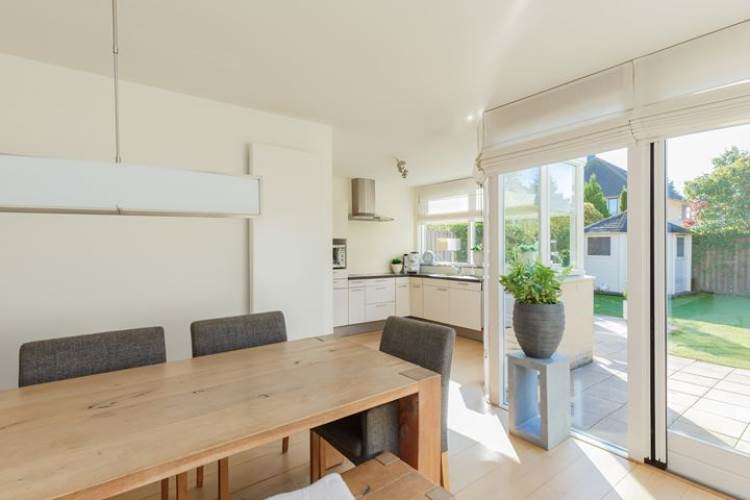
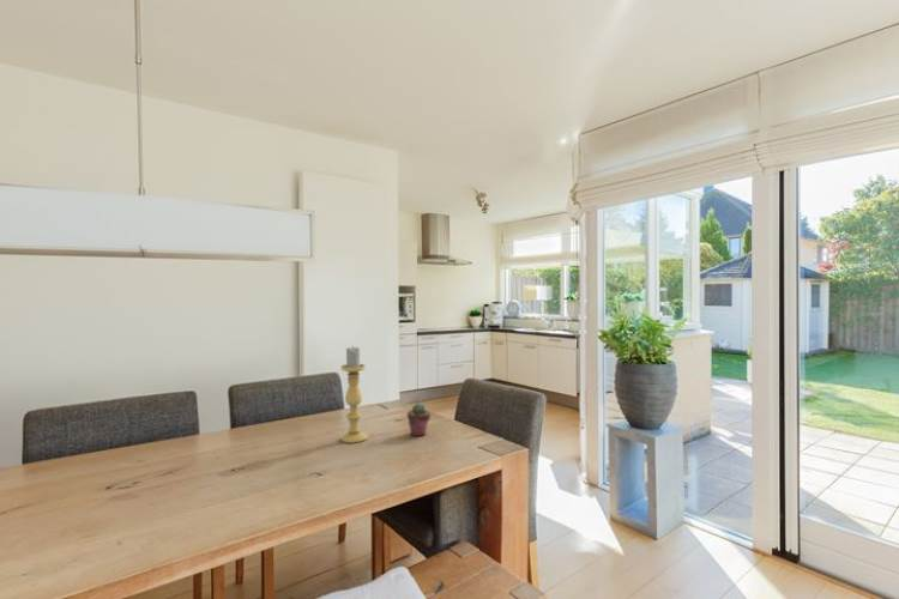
+ potted succulent (418, 418)
+ candle holder (354, 392)
